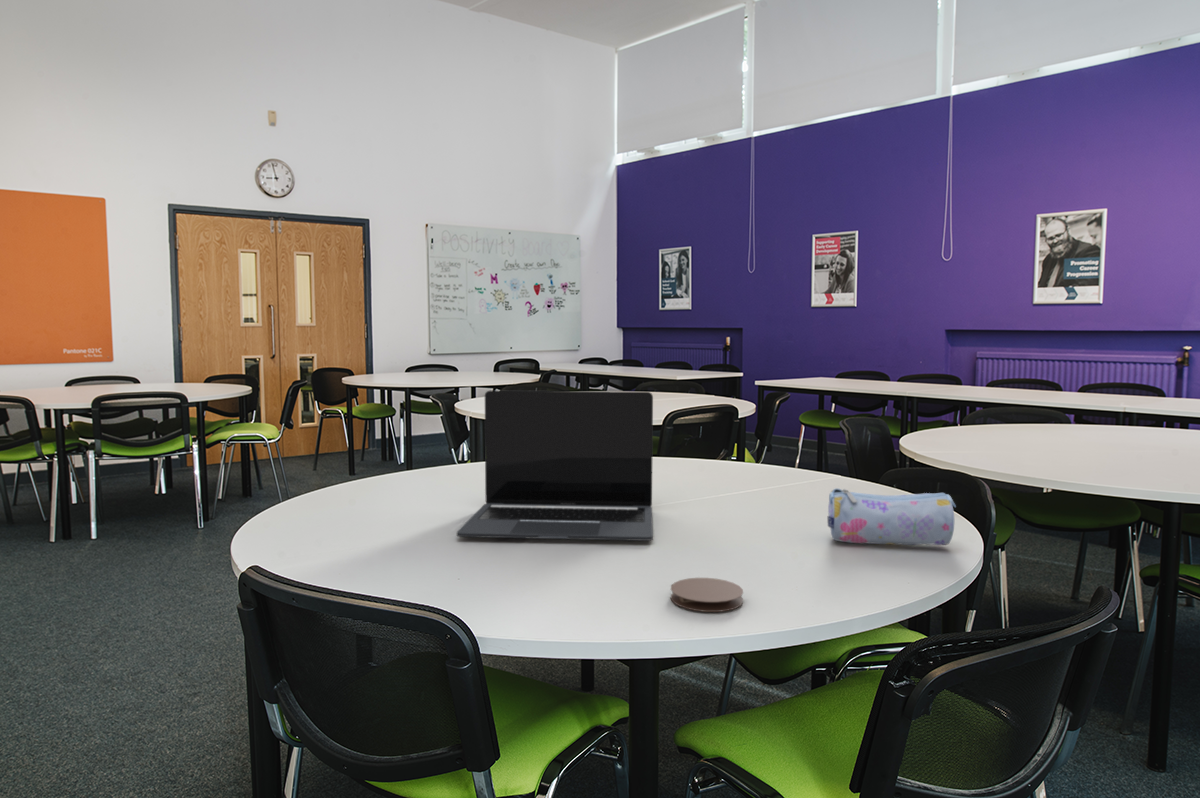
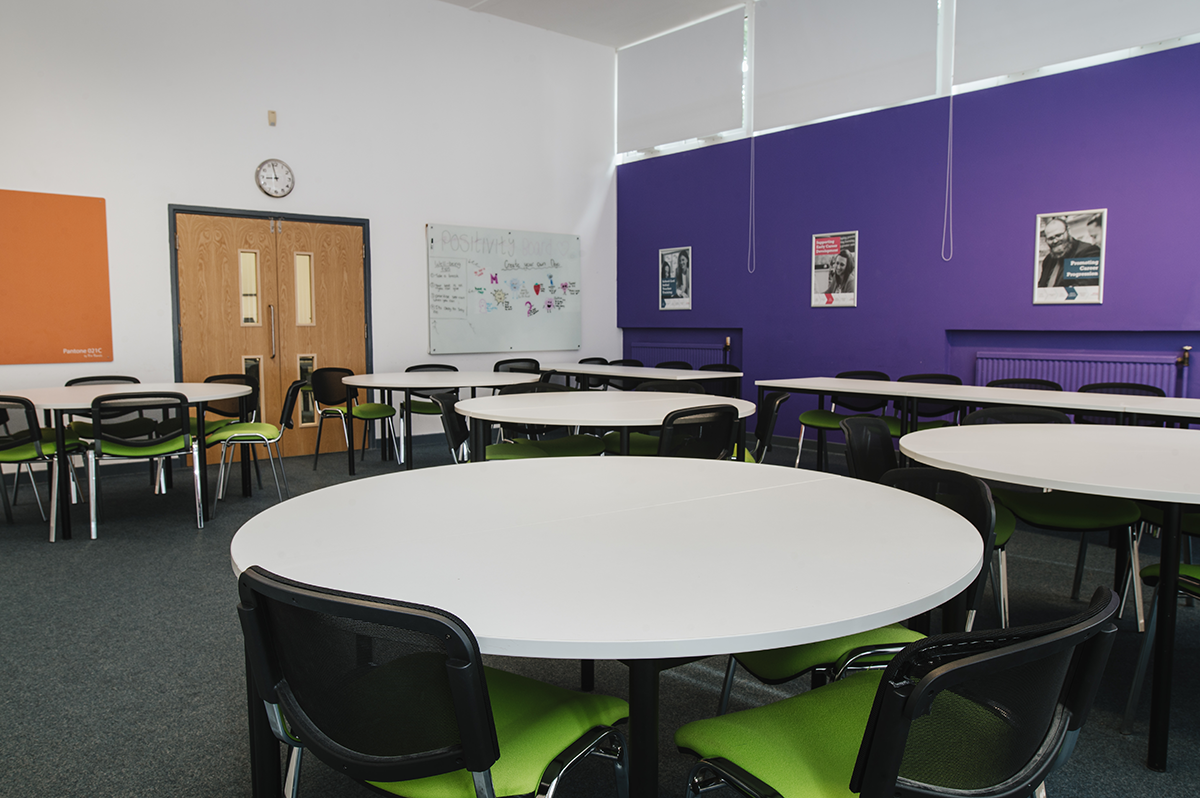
- coaster (706, 593)
- pencil case (888, 516)
- laptop (561, 460)
